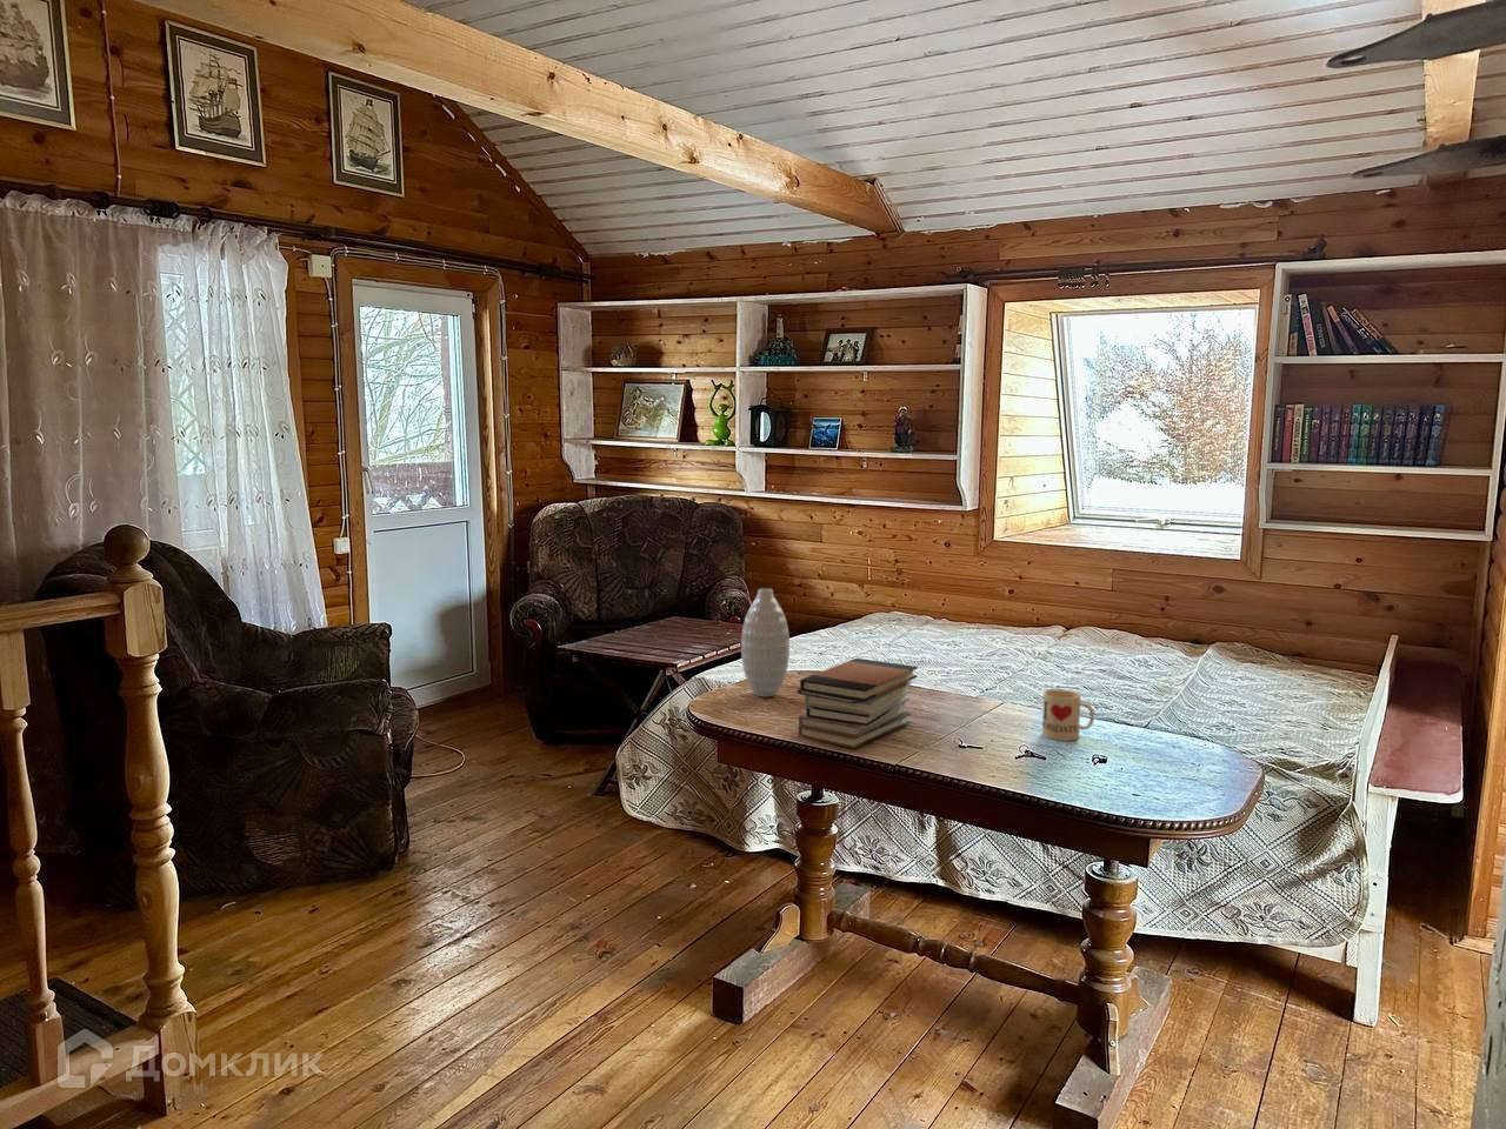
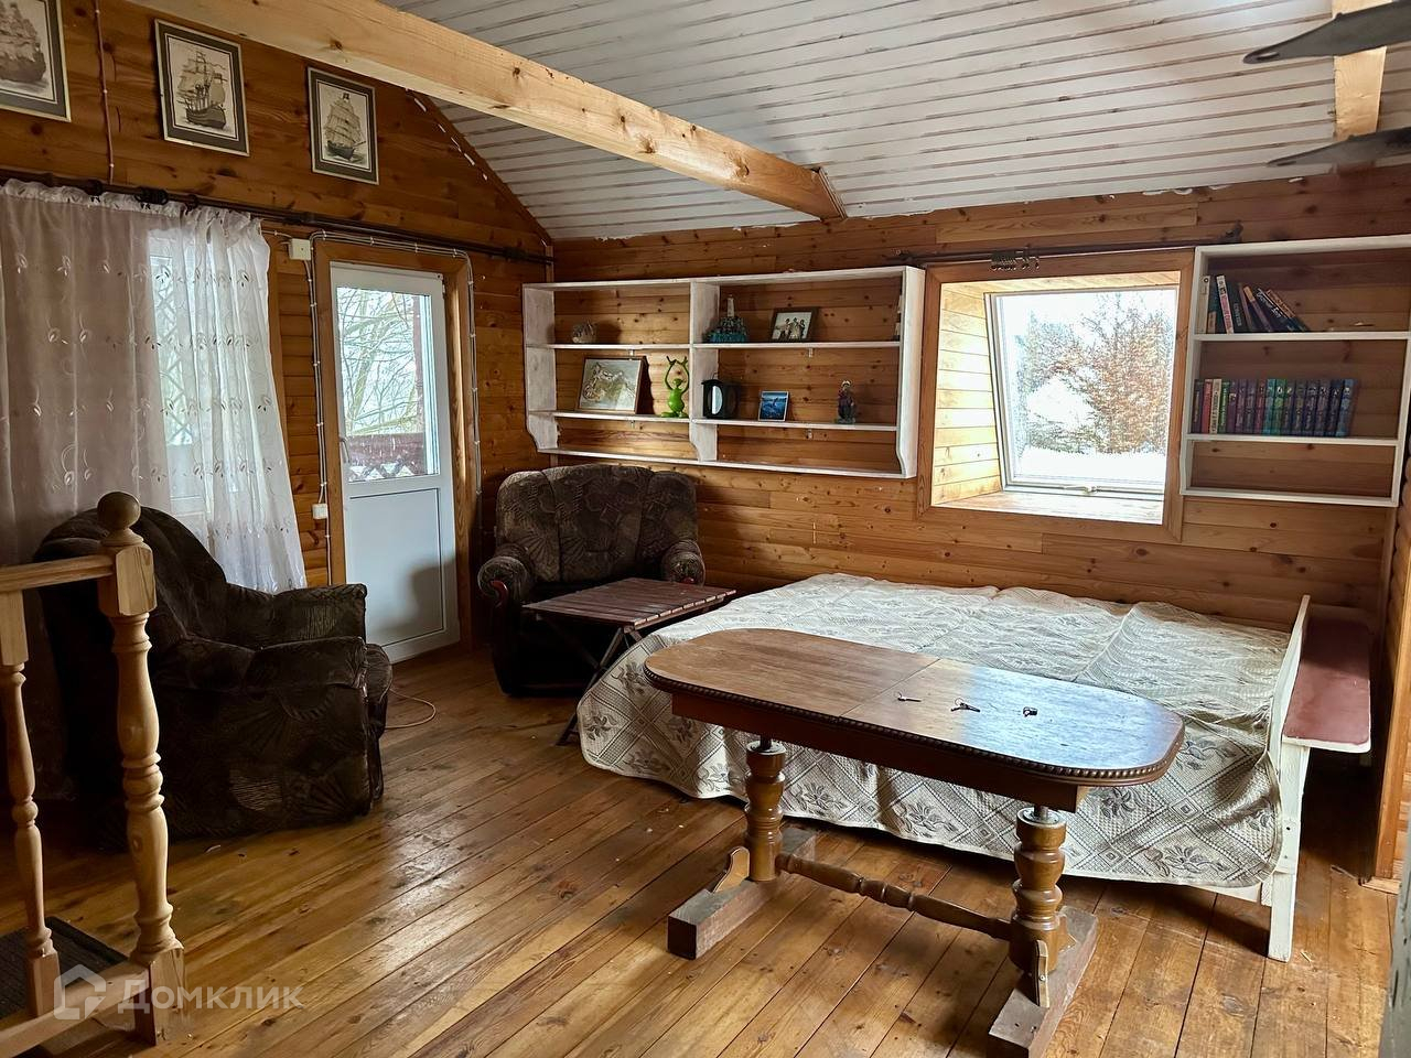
- vase (765, 640)
- book stack (857, 701)
- mug (1068, 715)
